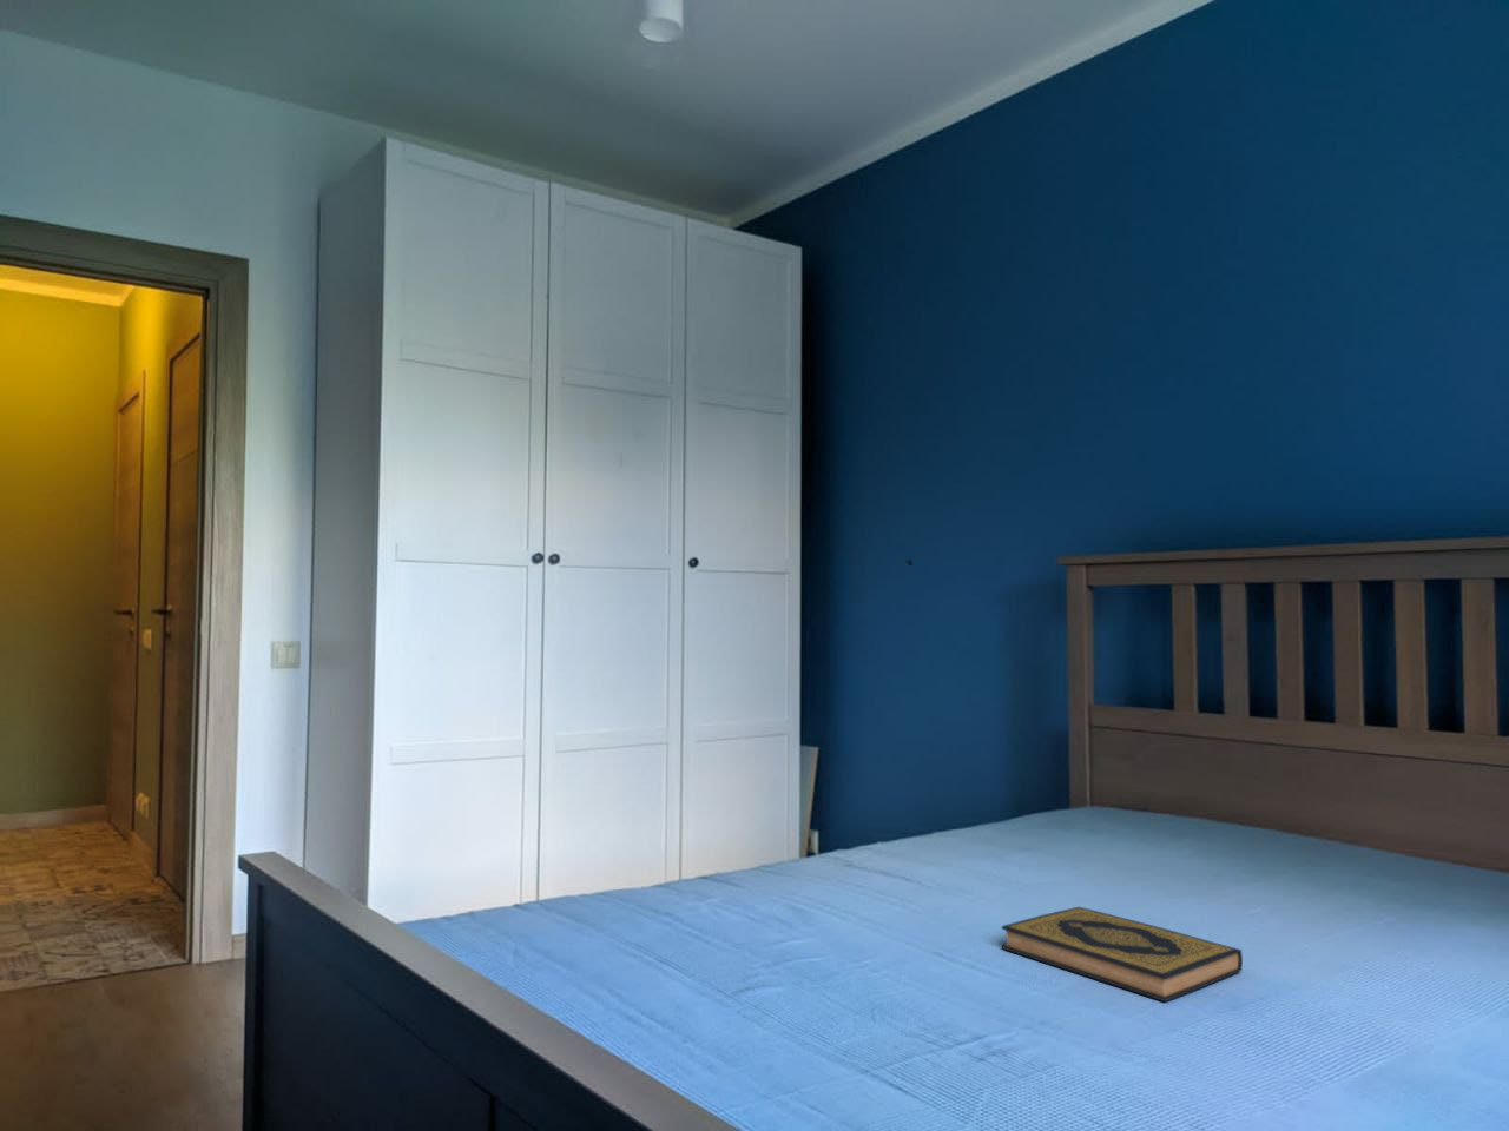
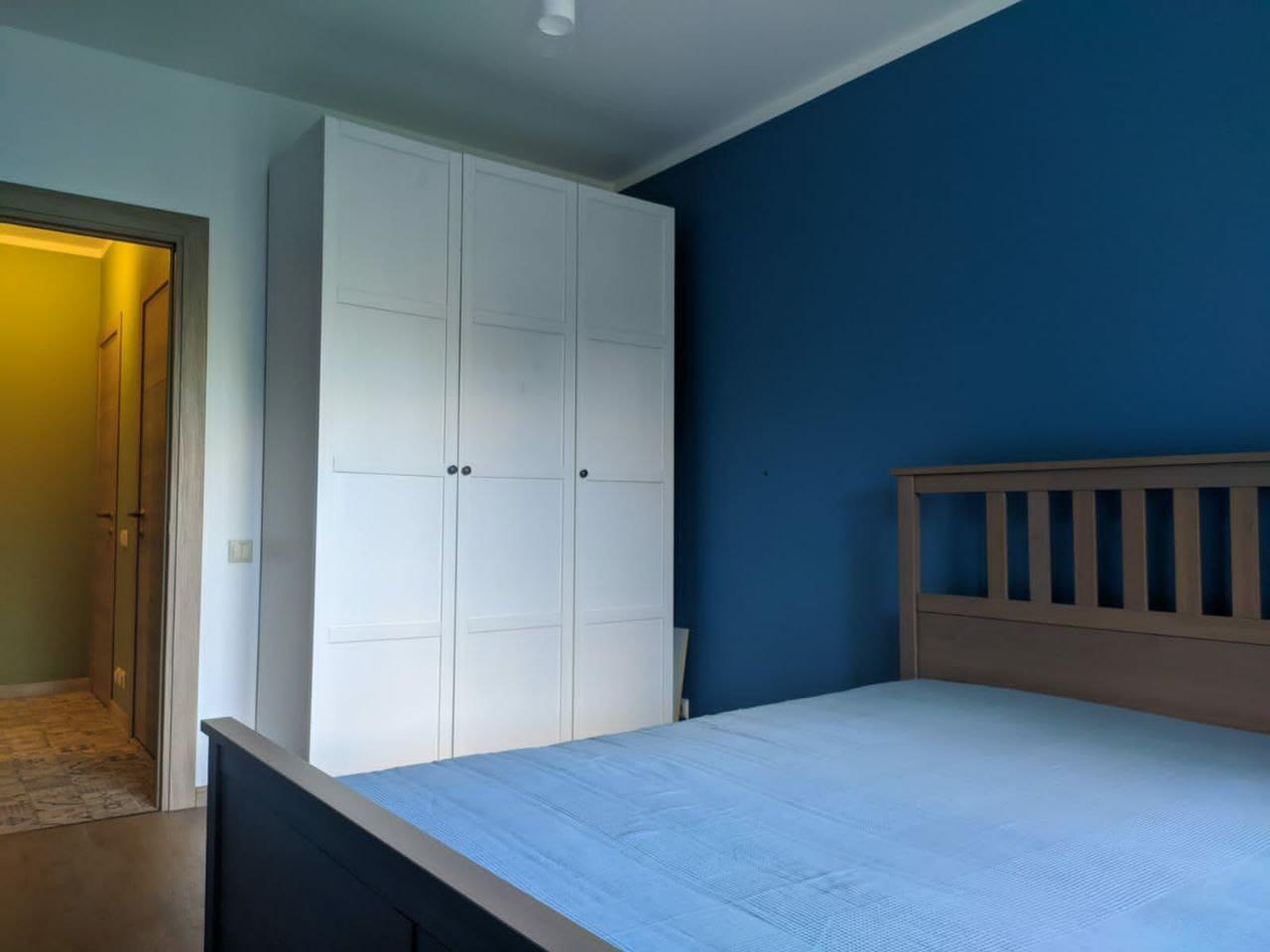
- hardback book (1118, 947)
